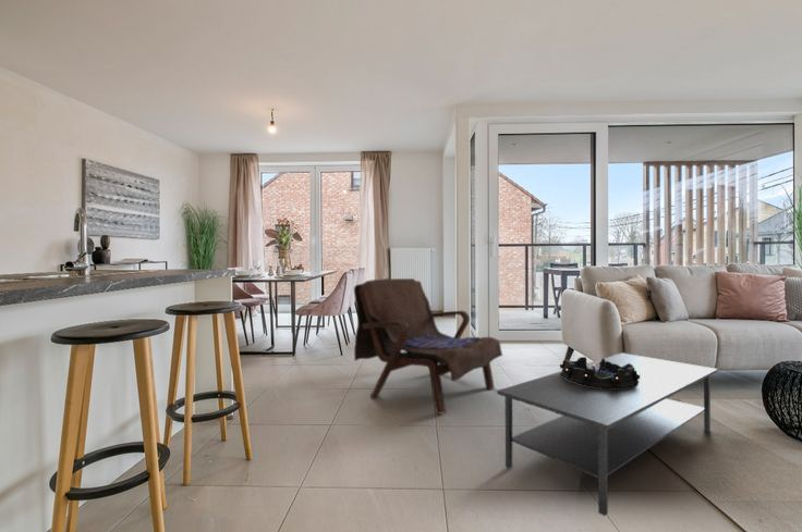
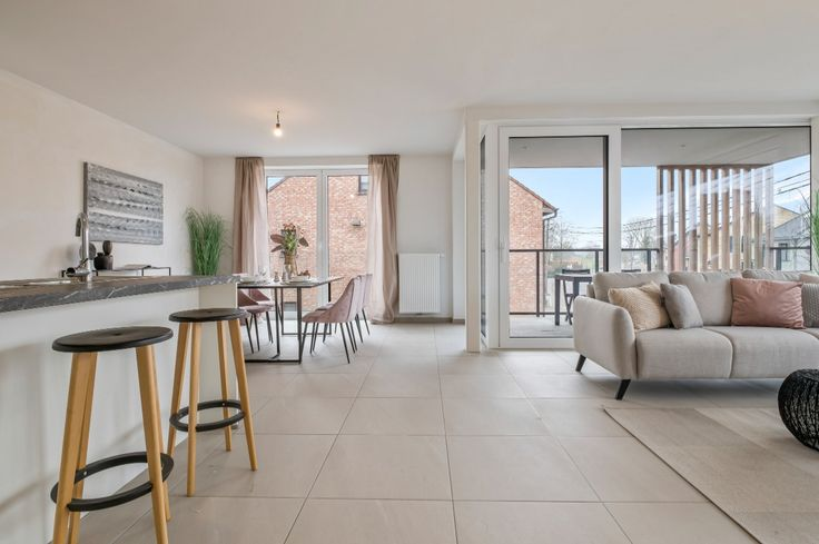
- decorative bowl (598, 369)
- armchair (428, 334)
- coffee table (617, 412)
